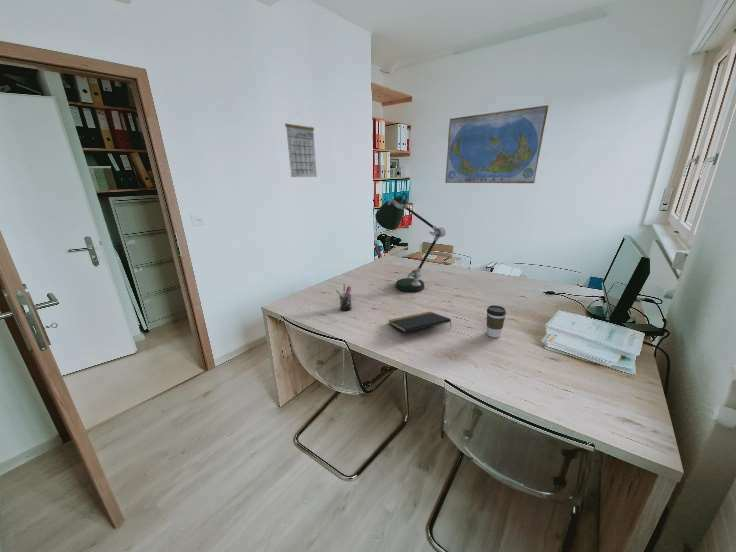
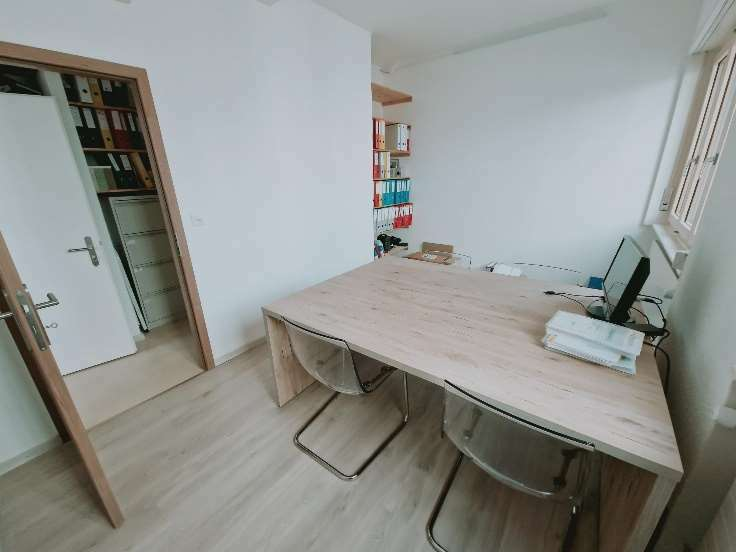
- world map (490, 149)
- desk lamp (396, 228)
- coffee cup (495, 321)
- calendar (301, 145)
- pen holder (343, 297)
- notepad (418, 321)
